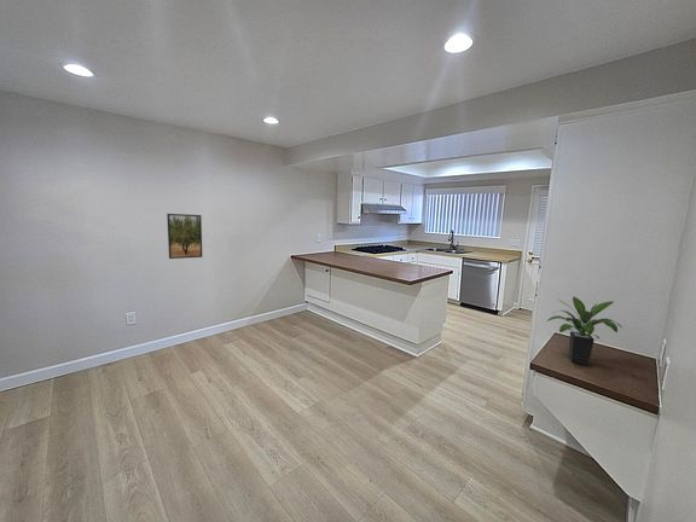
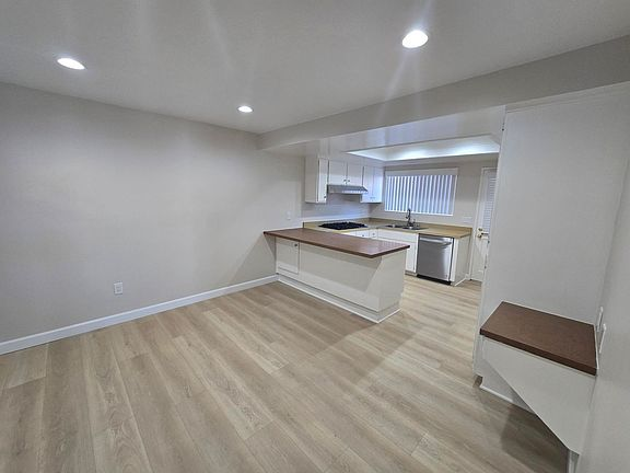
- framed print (185, 236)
- potted plant (582, 331)
